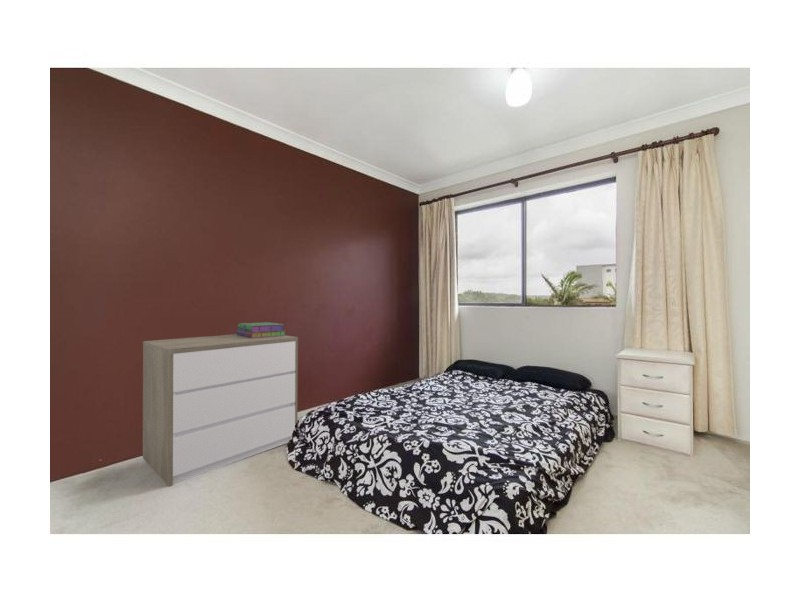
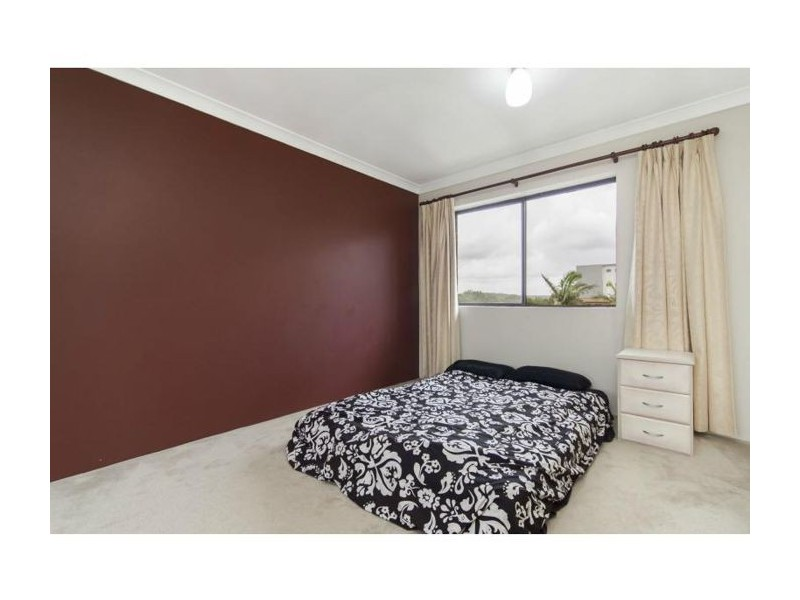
- dresser (224, 394)
- stack of books (260, 329)
